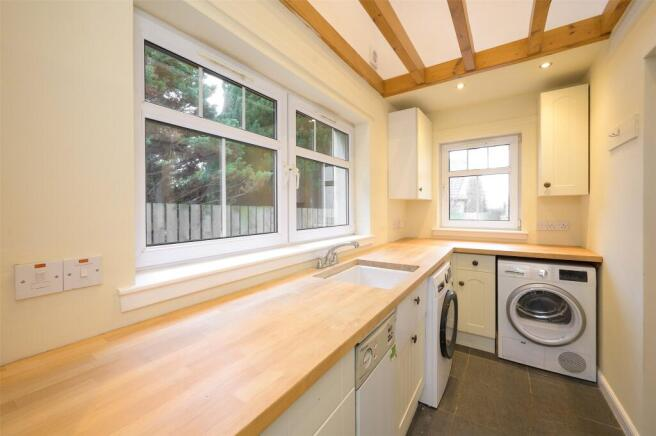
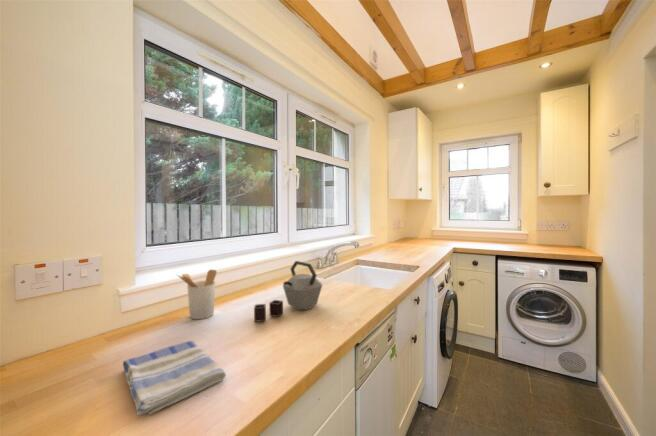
+ kettle (287, 288)
+ dish towel (172, 369)
+ utensil holder (196, 293)
